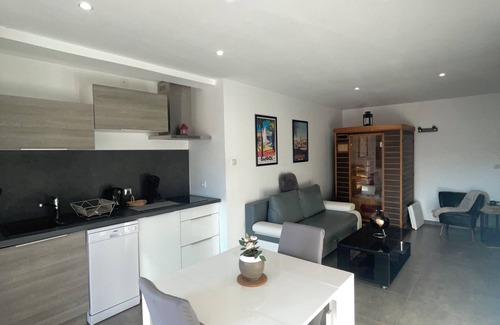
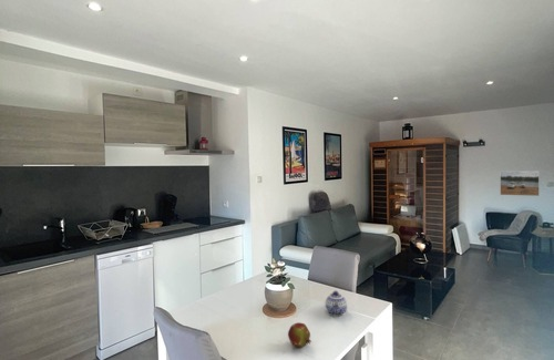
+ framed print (519, 183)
+ fruit (300, 336)
+ teapot (336, 301)
